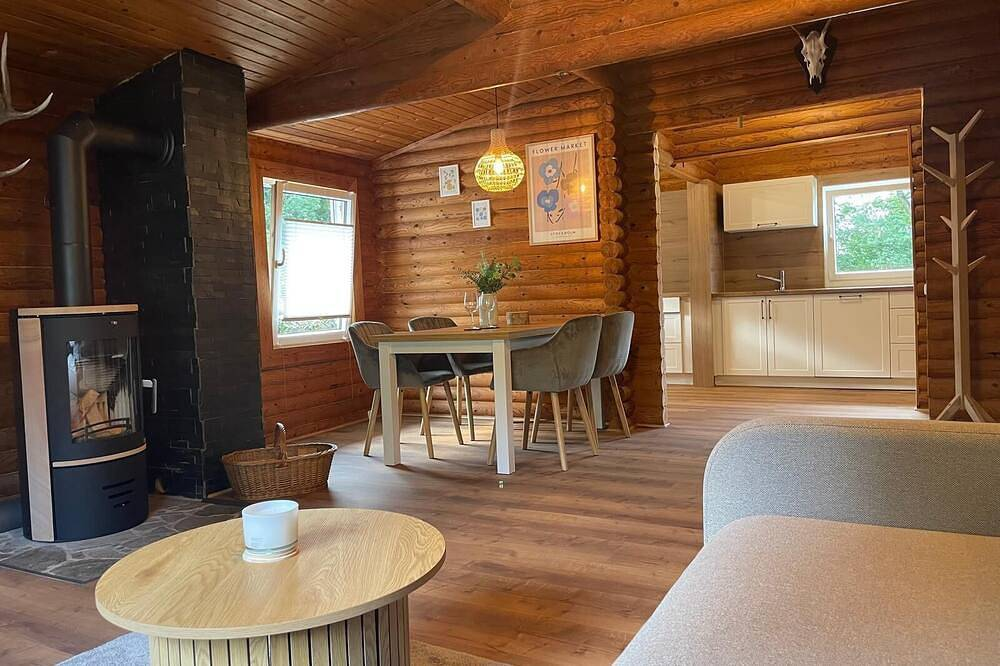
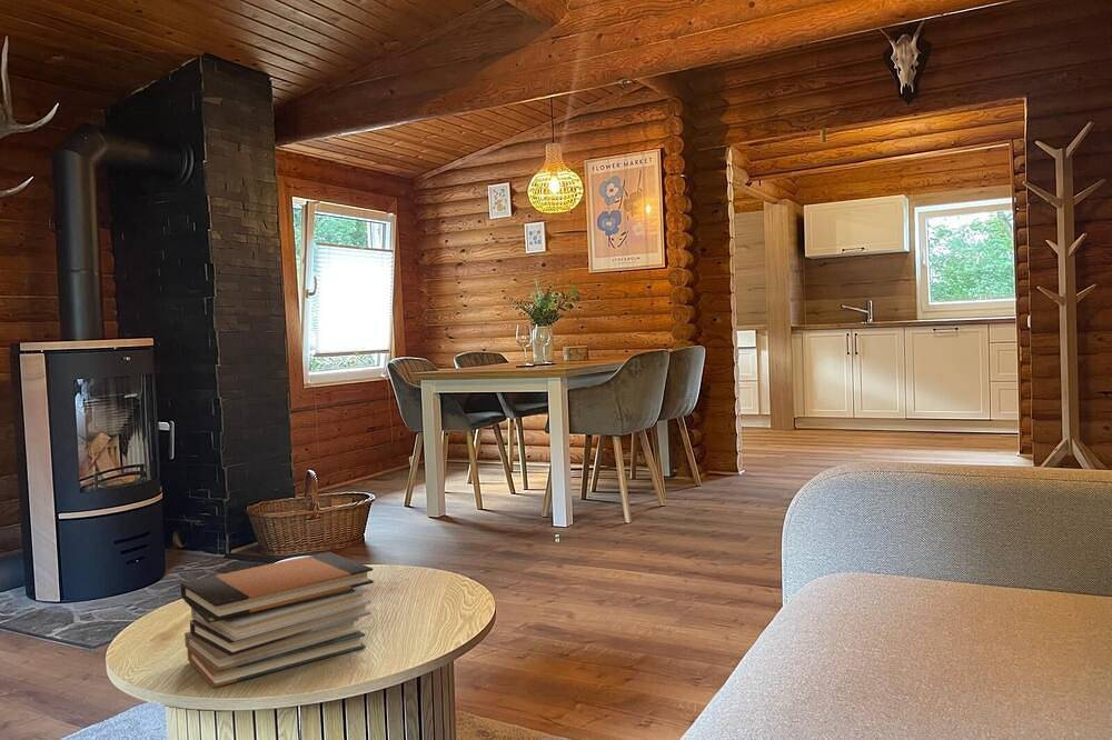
+ book stack (279, 613)
